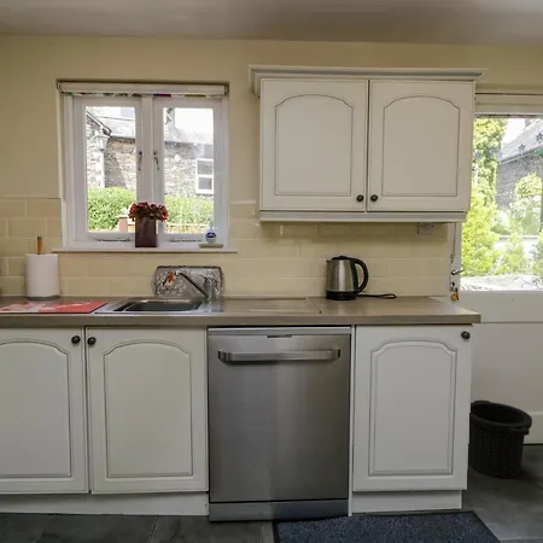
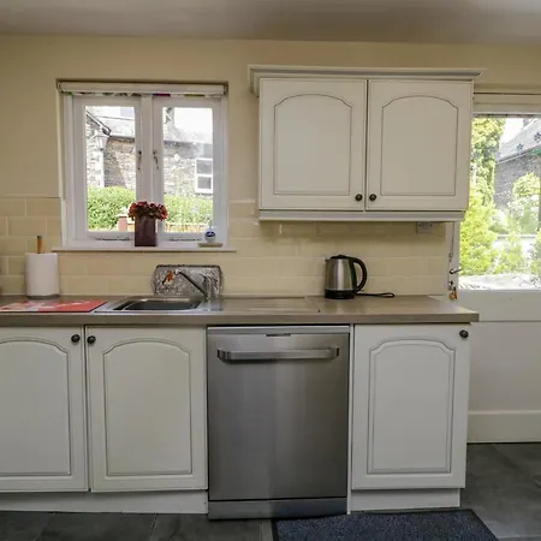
- trash can (495, 439)
